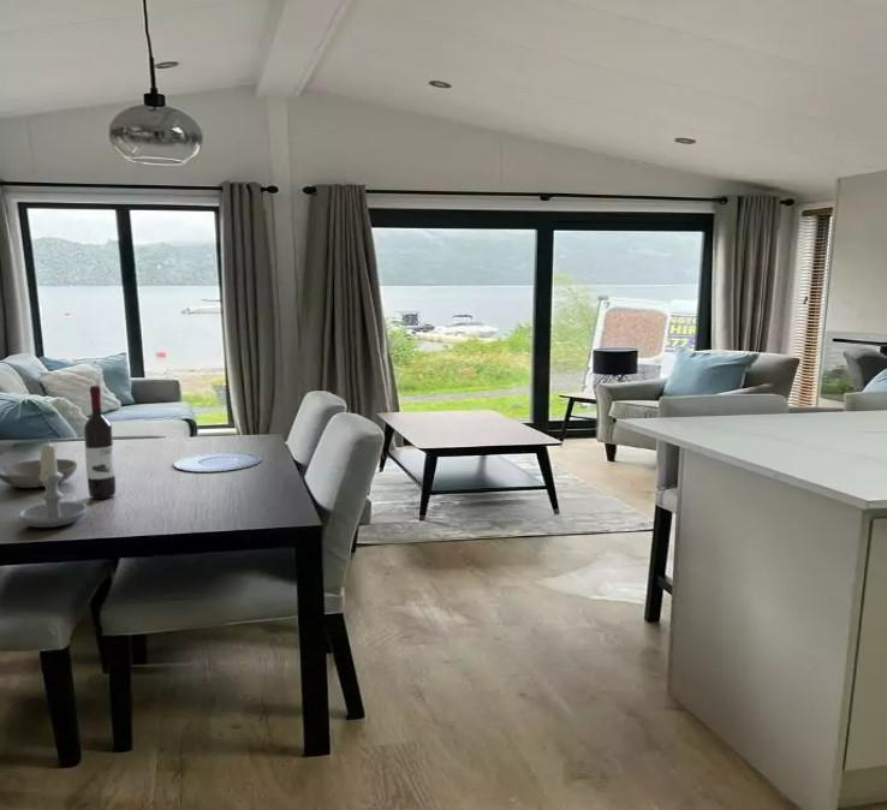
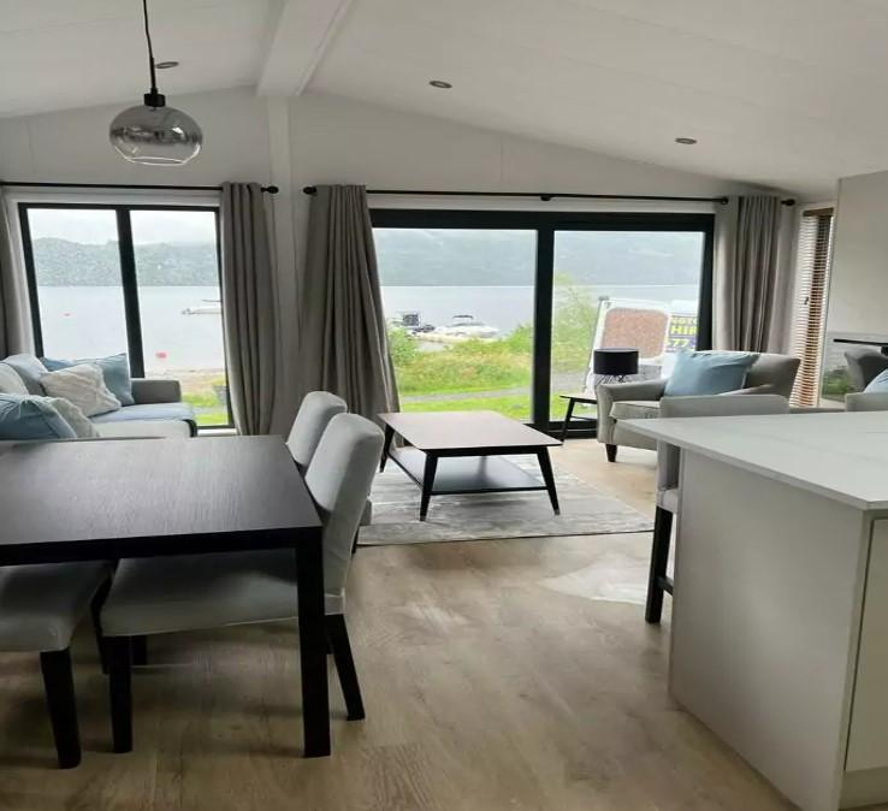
- plate (218, 461)
- wine bottle (99, 441)
- candle (50, 481)
- bowl (37, 475)
